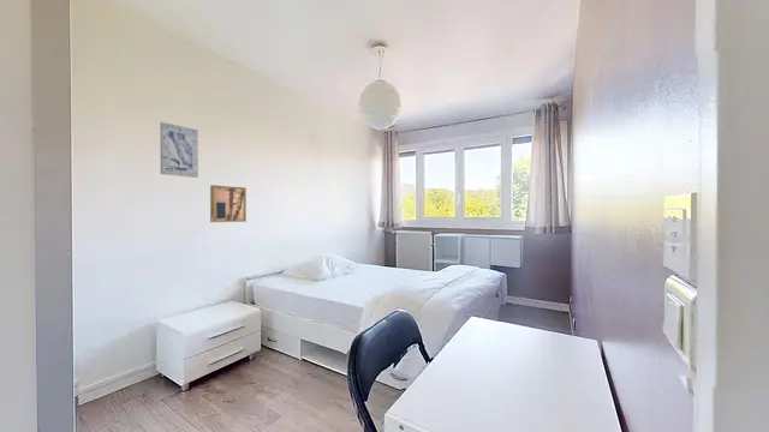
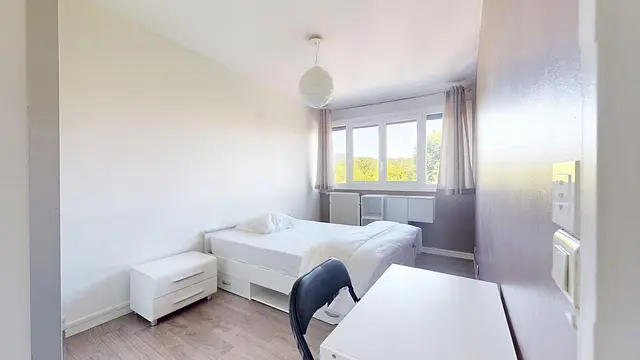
- wall art (228, 204)
- wall art (179, 150)
